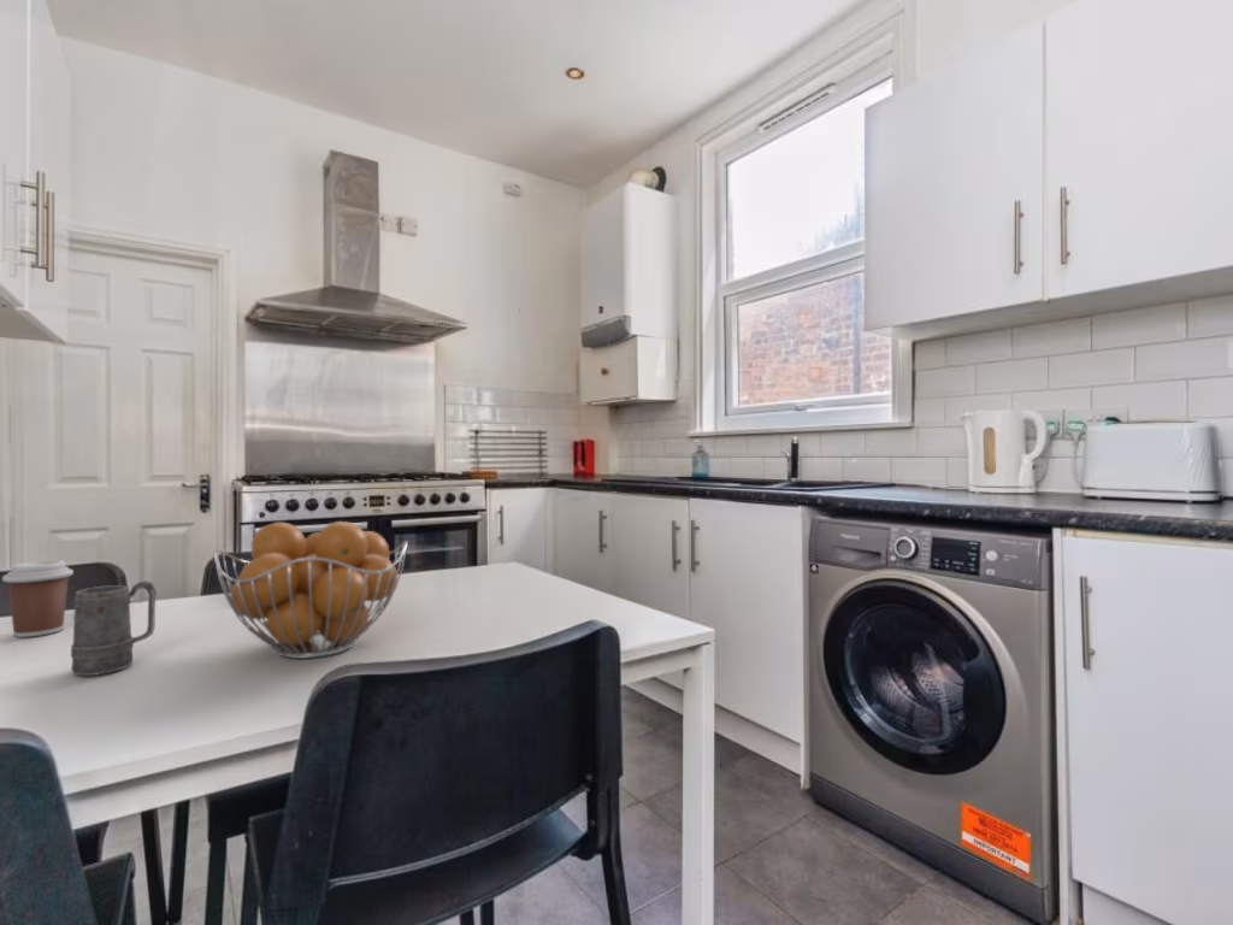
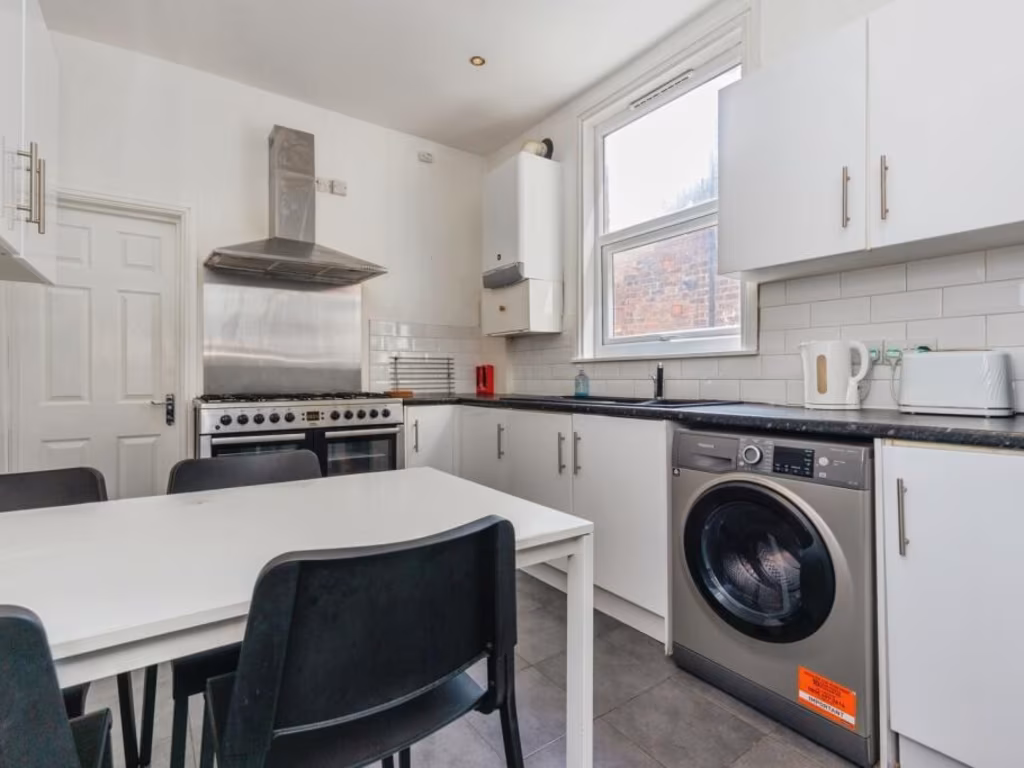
- coffee cup (39, 597)
- mug (116, 625)
- fruit basket (317, 583)
